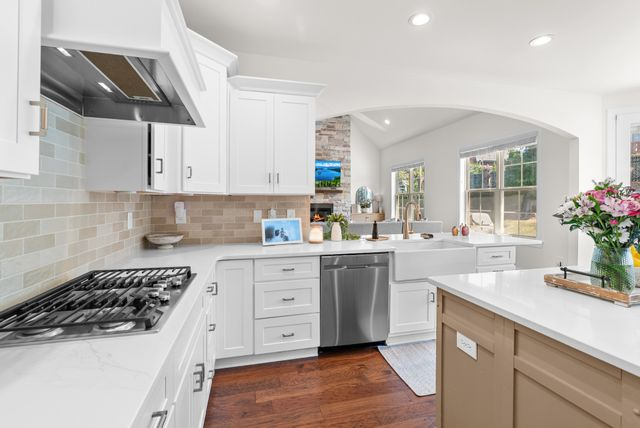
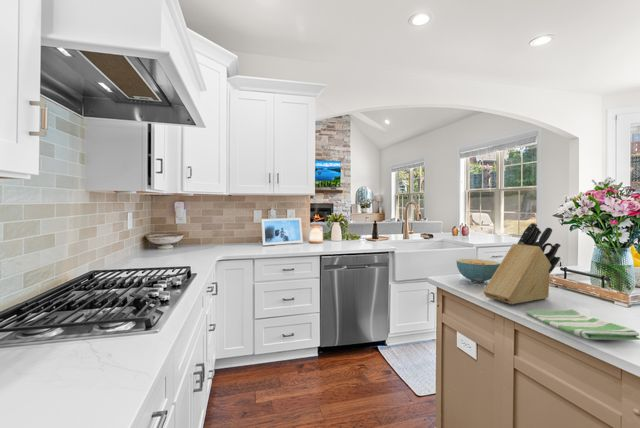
+ knife block (523, 260)
+ cereal bowl (477, 271)
+ dish towel (577, 322)
